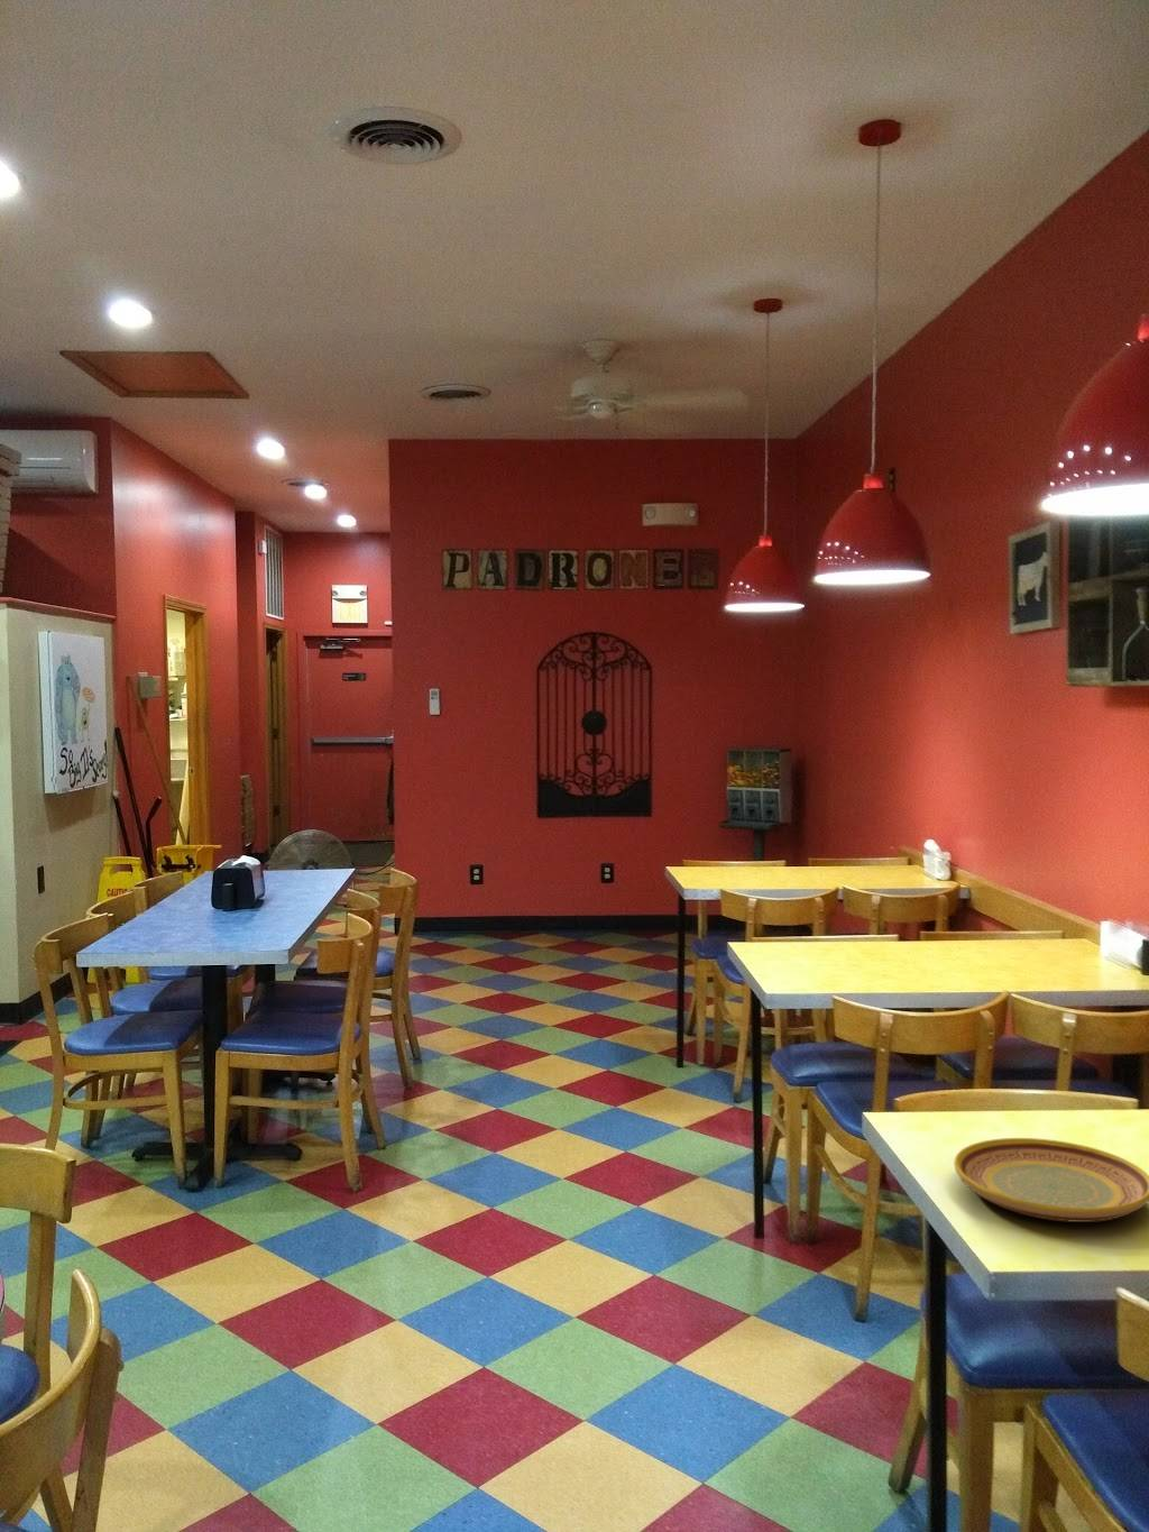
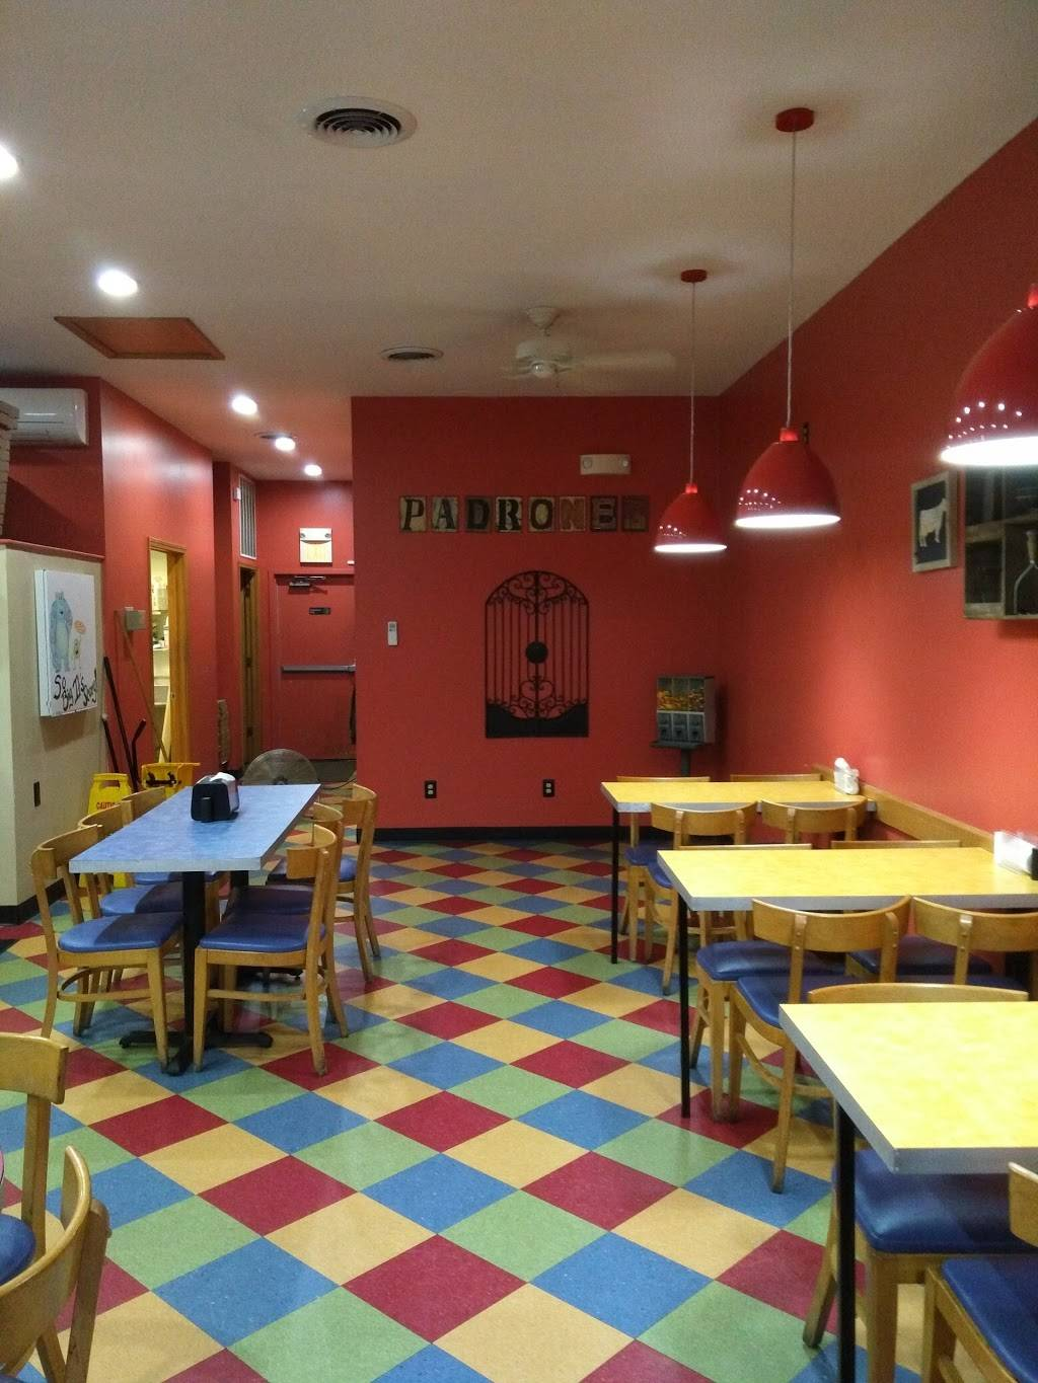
- plate (1050, 1182)
